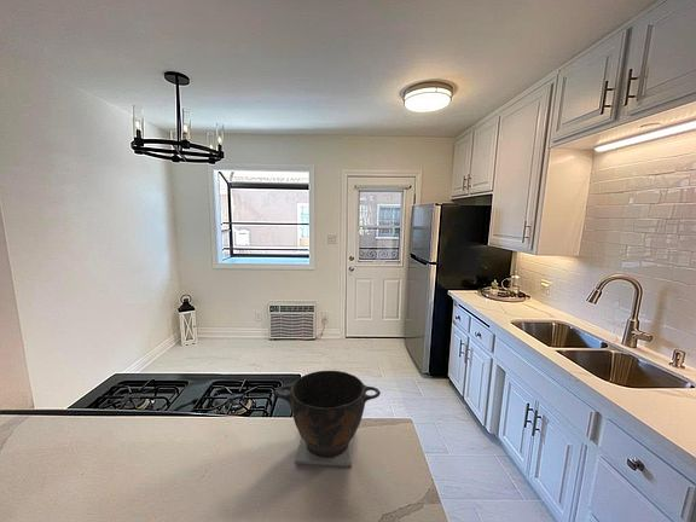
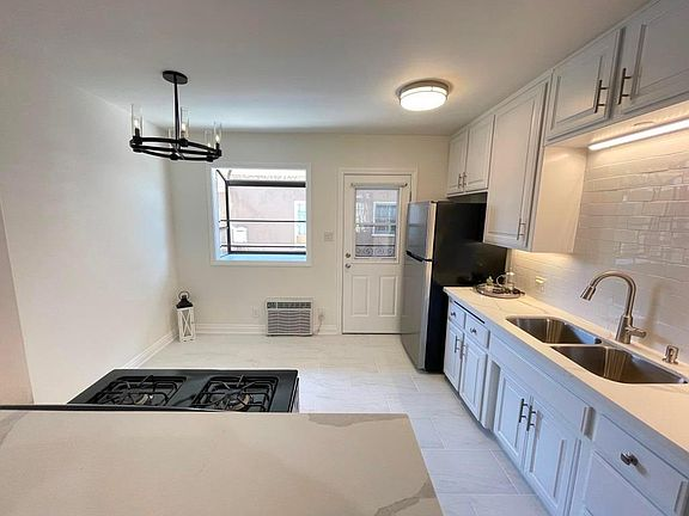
- bowl (326, 416)
